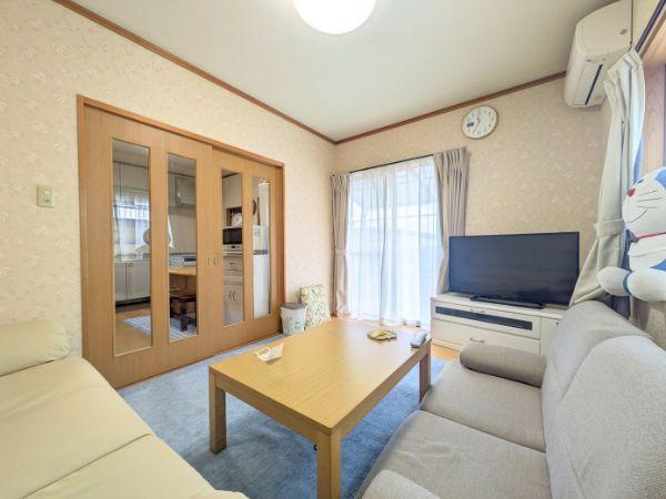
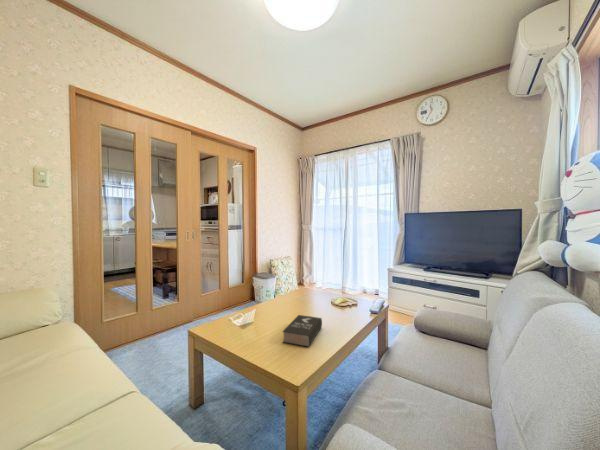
+ book (303, 329)
